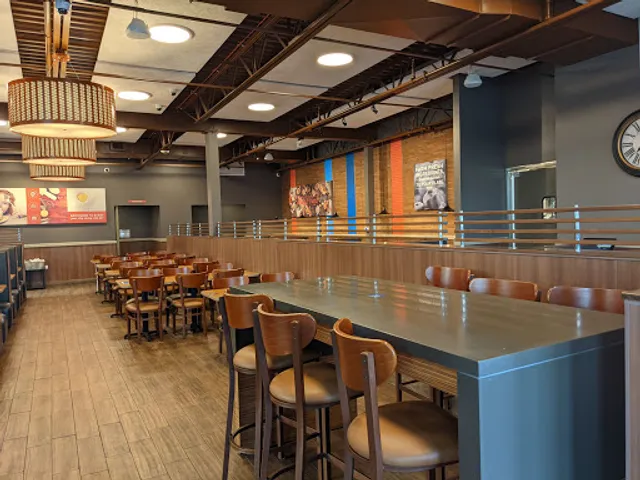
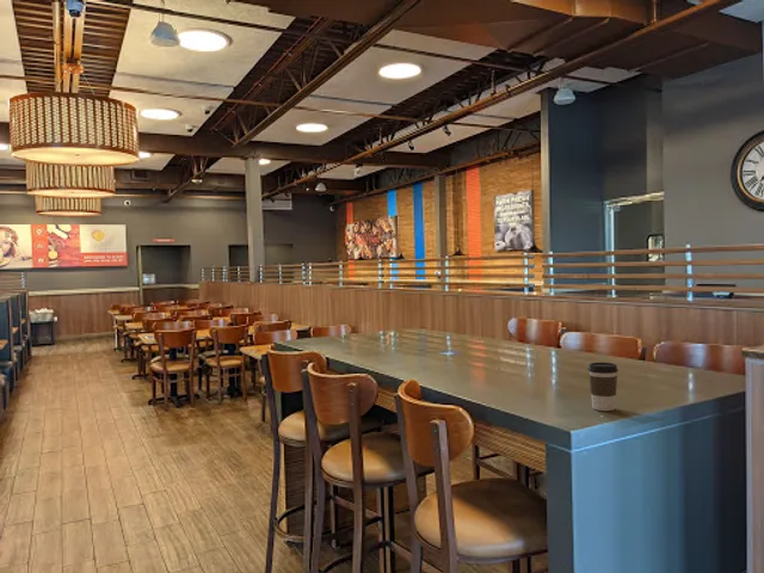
+ coffee cup (603, 386)
